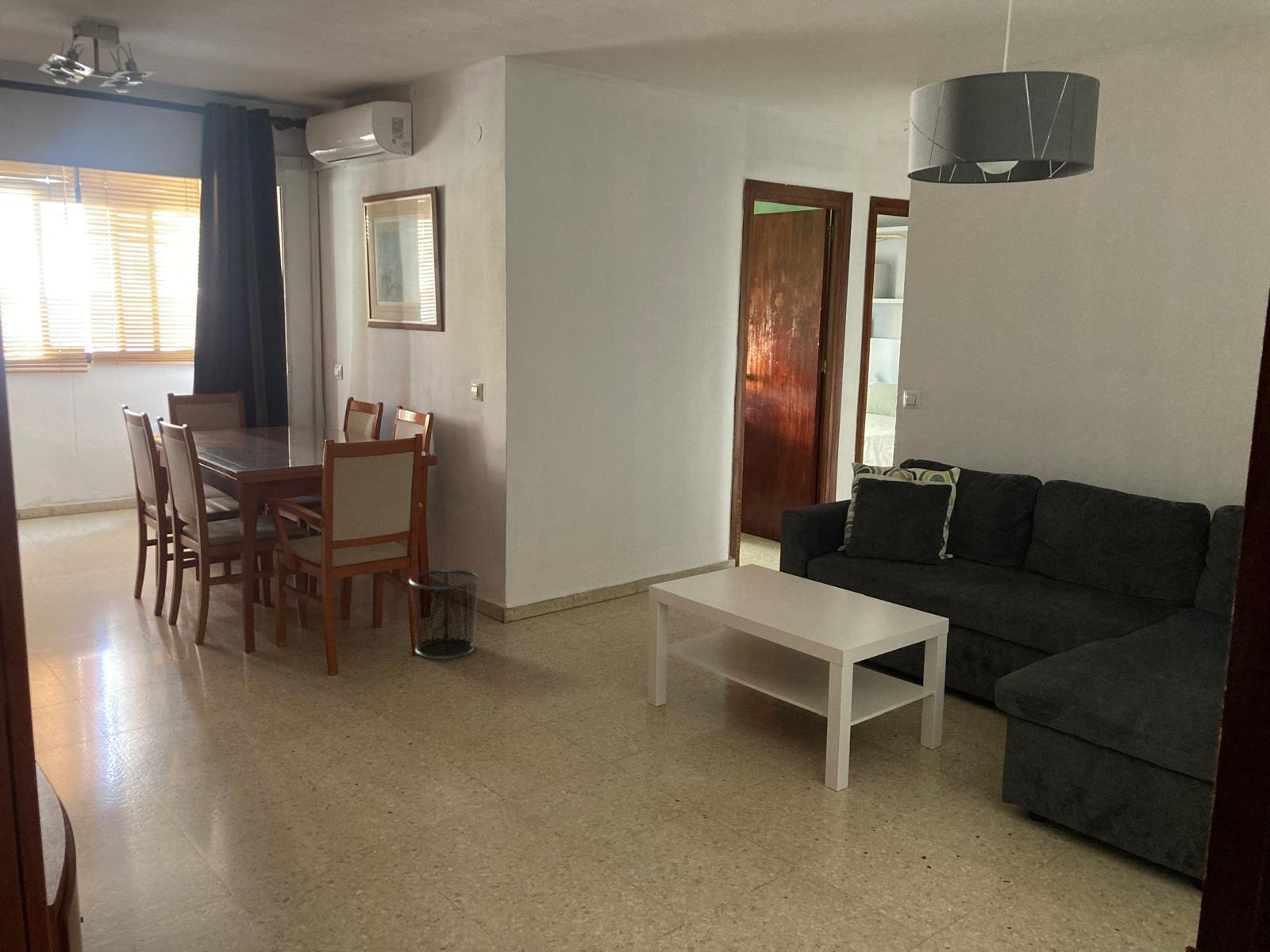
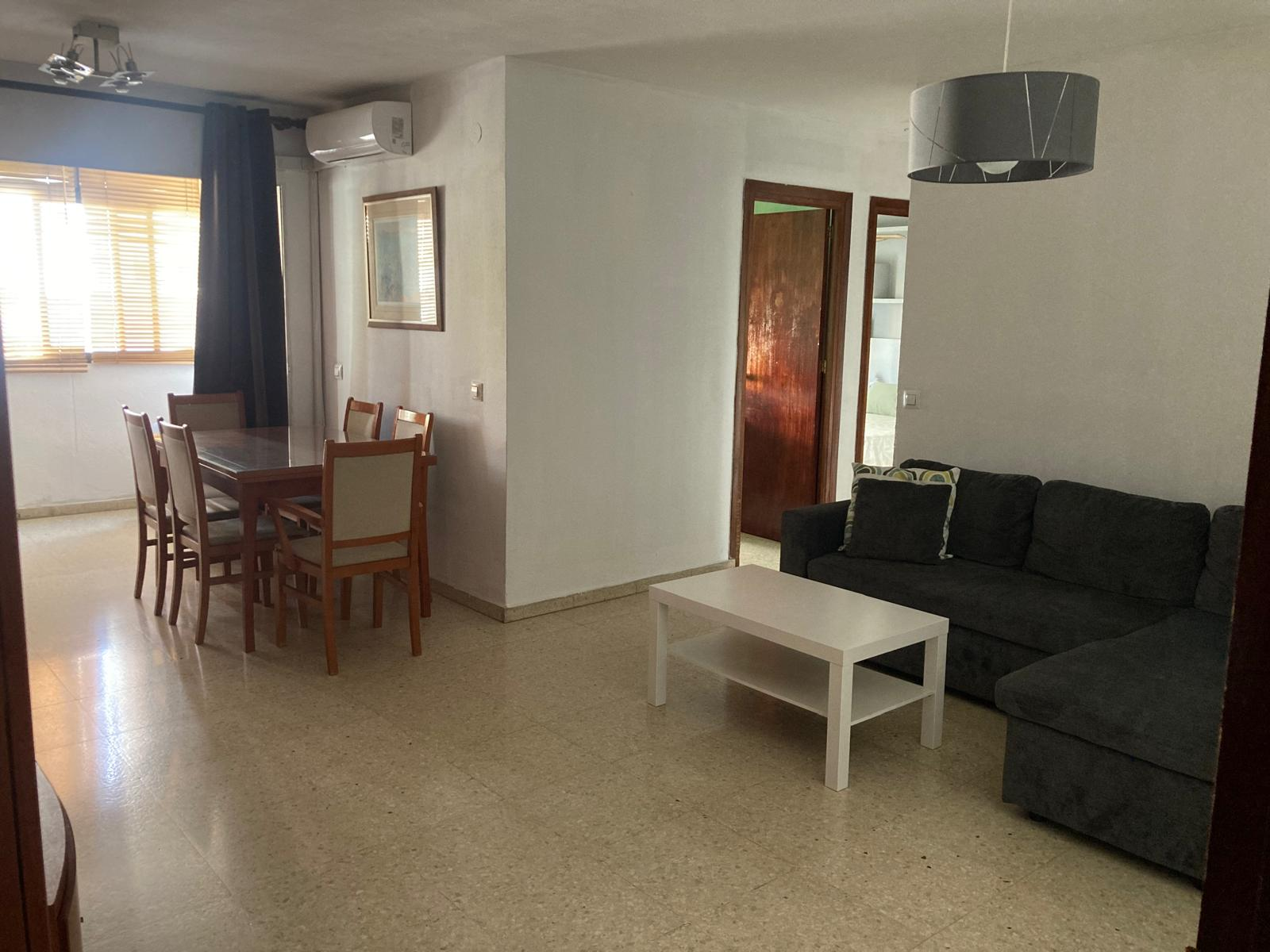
- waste bin (444, 613)
